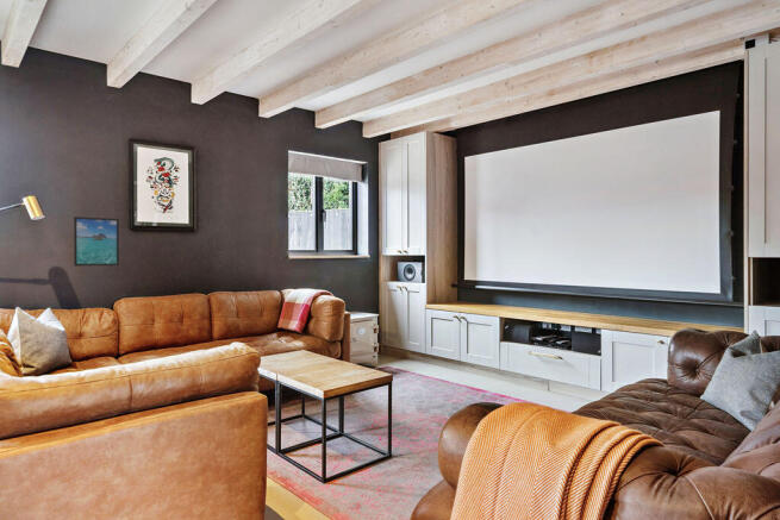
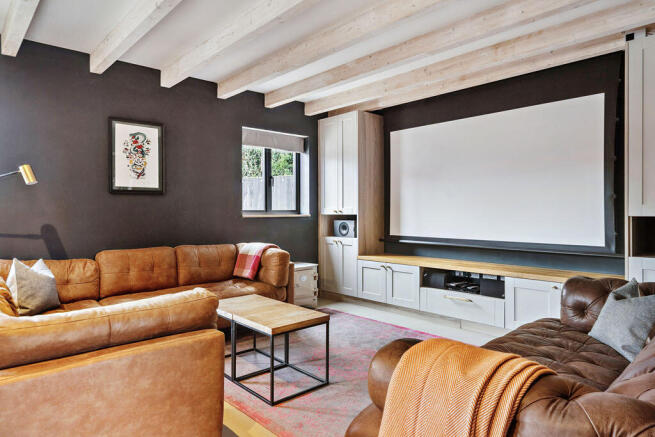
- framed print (96, 242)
